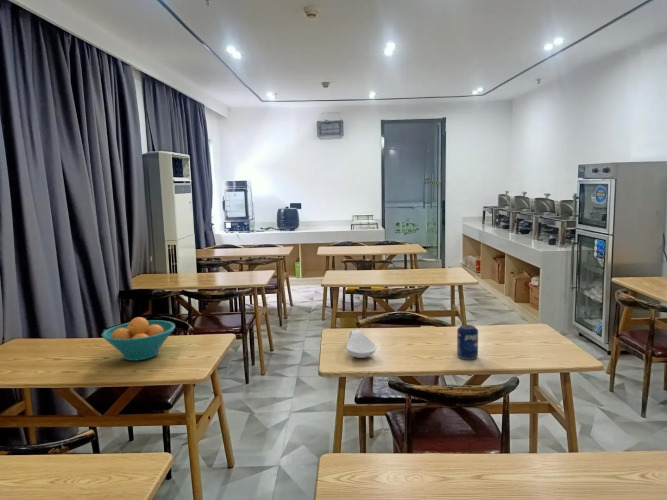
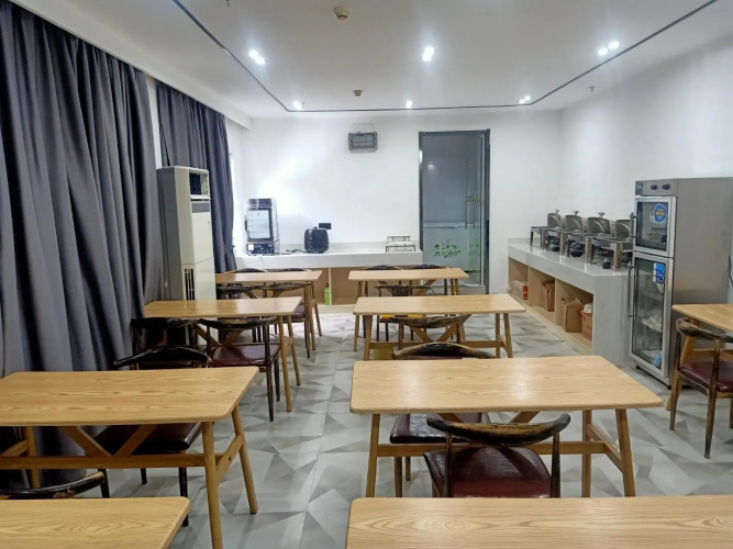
- fruit bowl (139, 336)
- spoon rest (358, 342)
- beverage can (467, 341)
